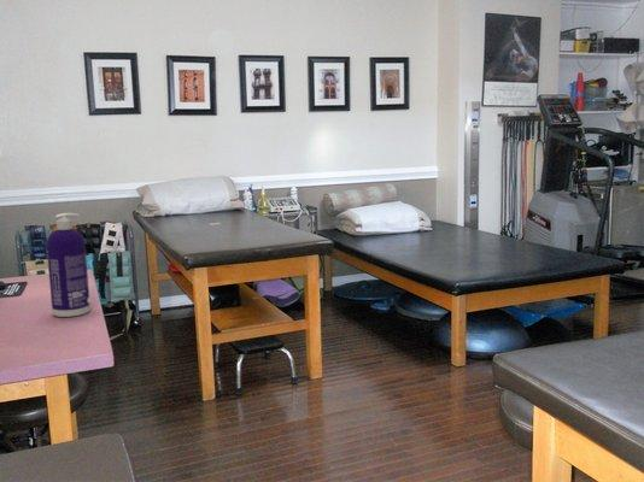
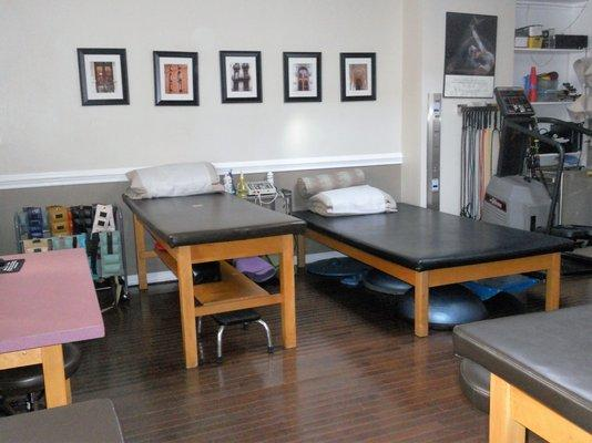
- spray bottle (68, 263)
